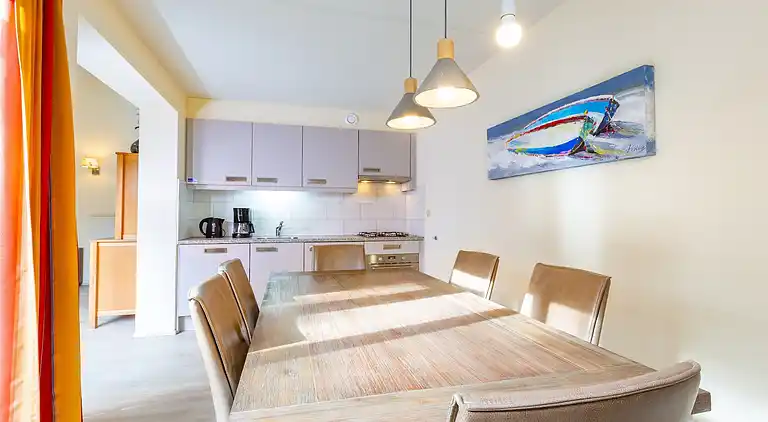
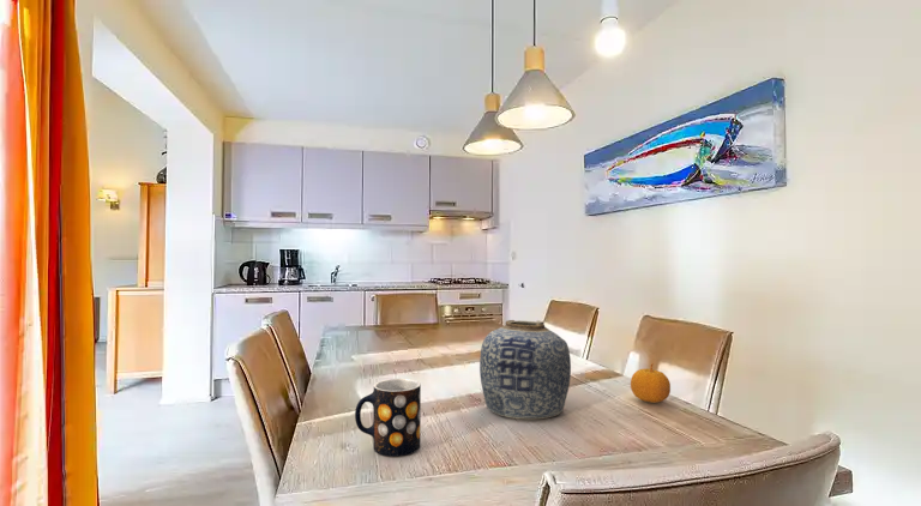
+ vase (524, 365)
+ mug (389, 416)
+ fruit (650, 381)
